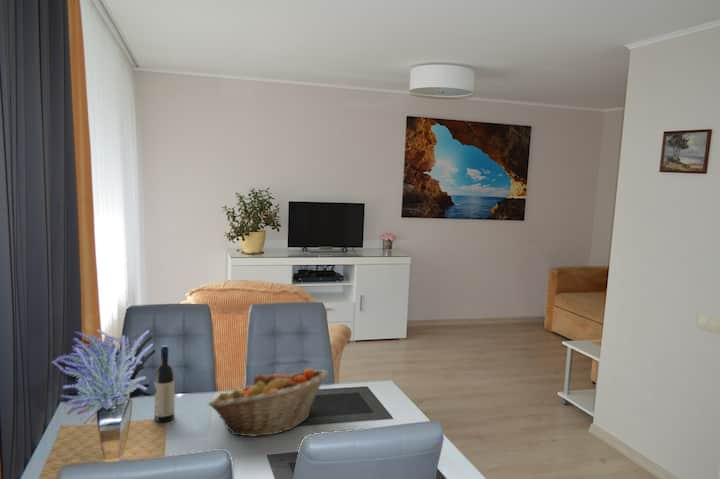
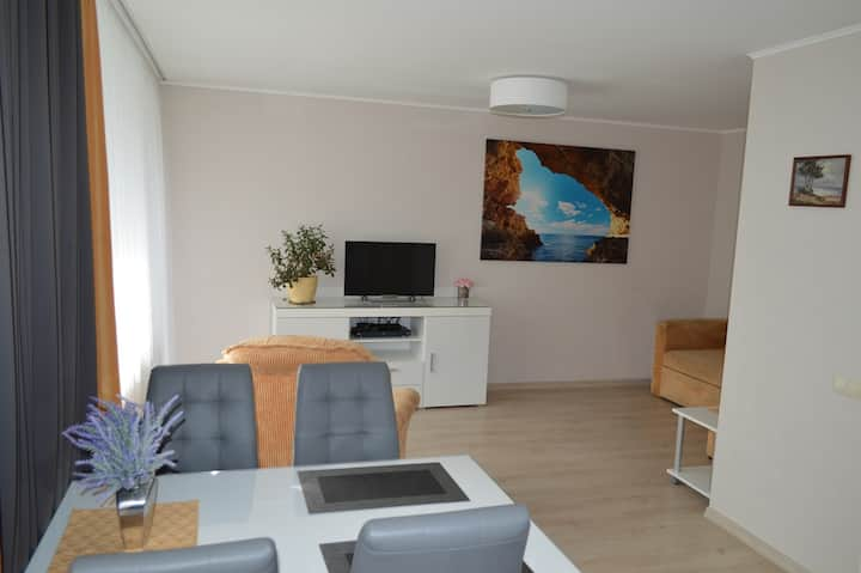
- fruit basket (271, 396)
- wine bottle (164, 382)
